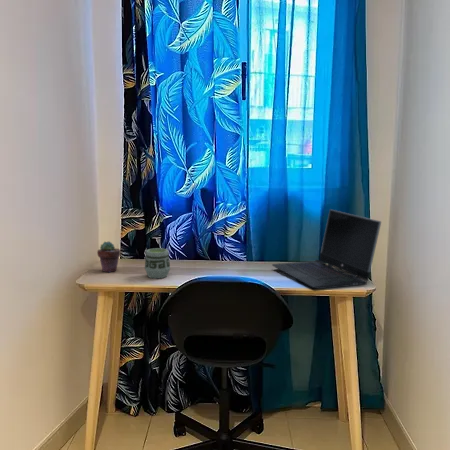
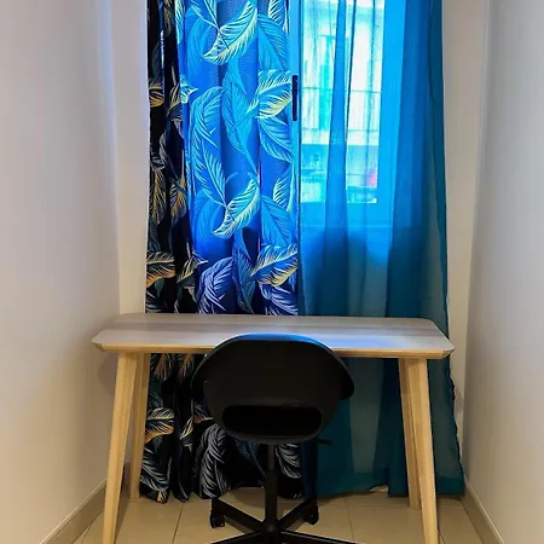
- laptop computer (322, 246)
- potted succulent (109, 255)
- cup (157, 263)
